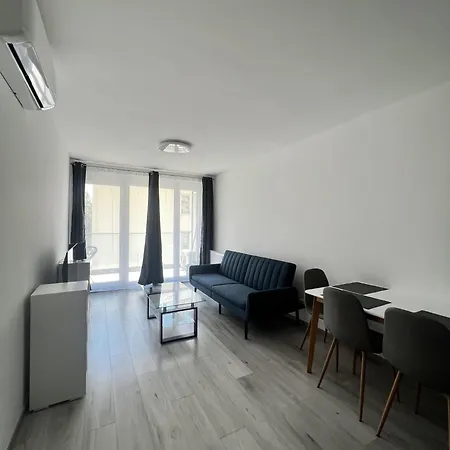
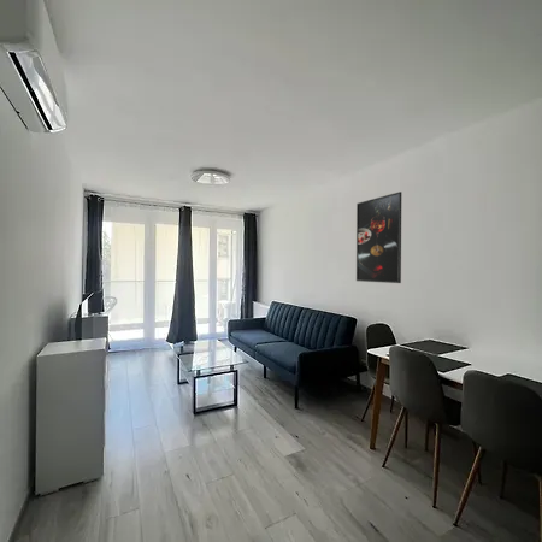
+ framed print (377, 240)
